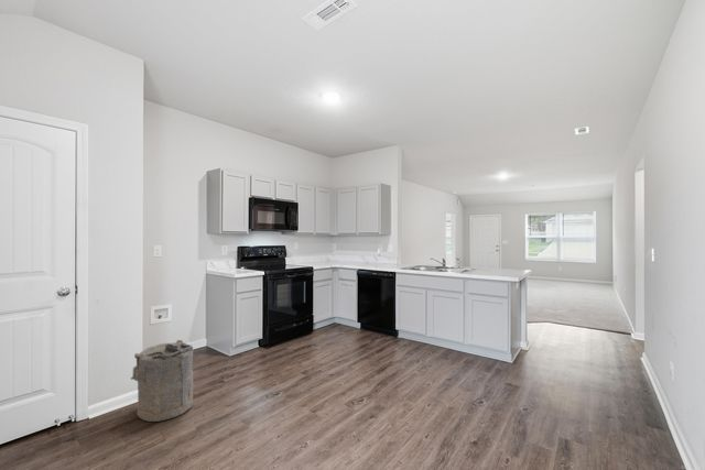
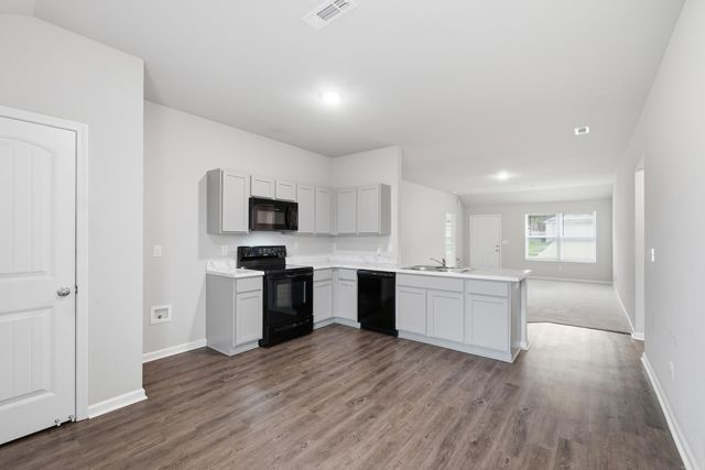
- laundry hamper (163, 376)
